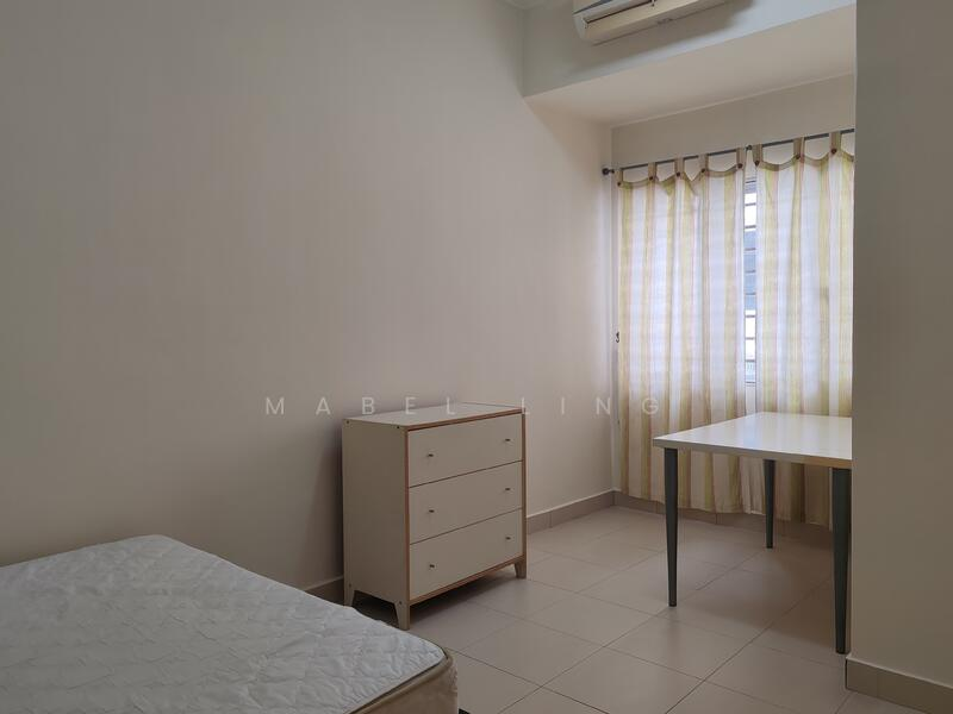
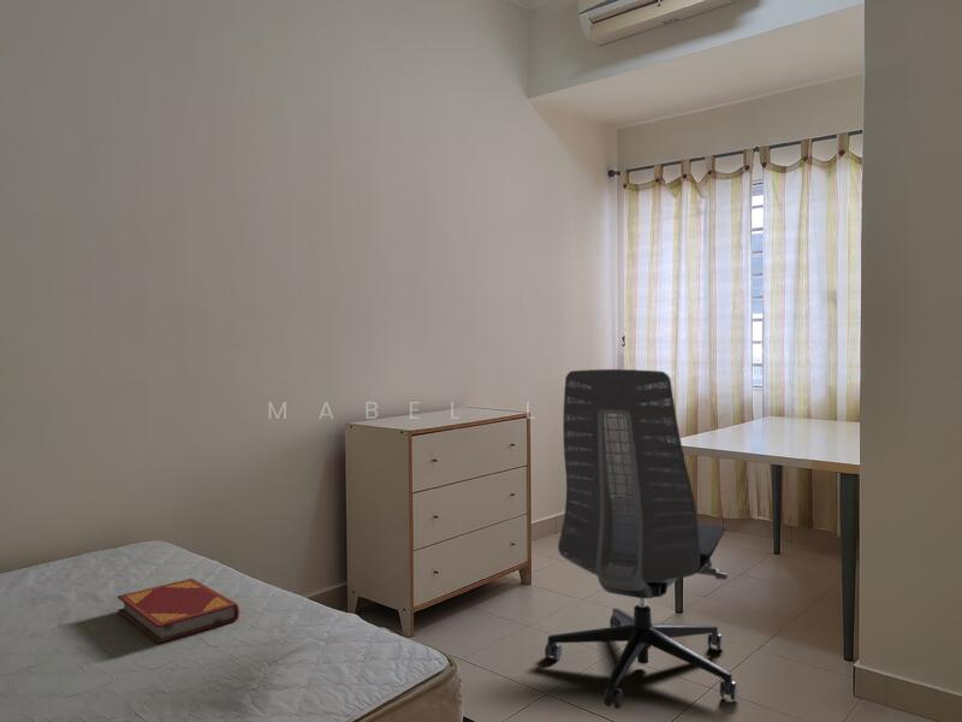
+ hardback book (177, 606)
+ office chair (639, 519)
